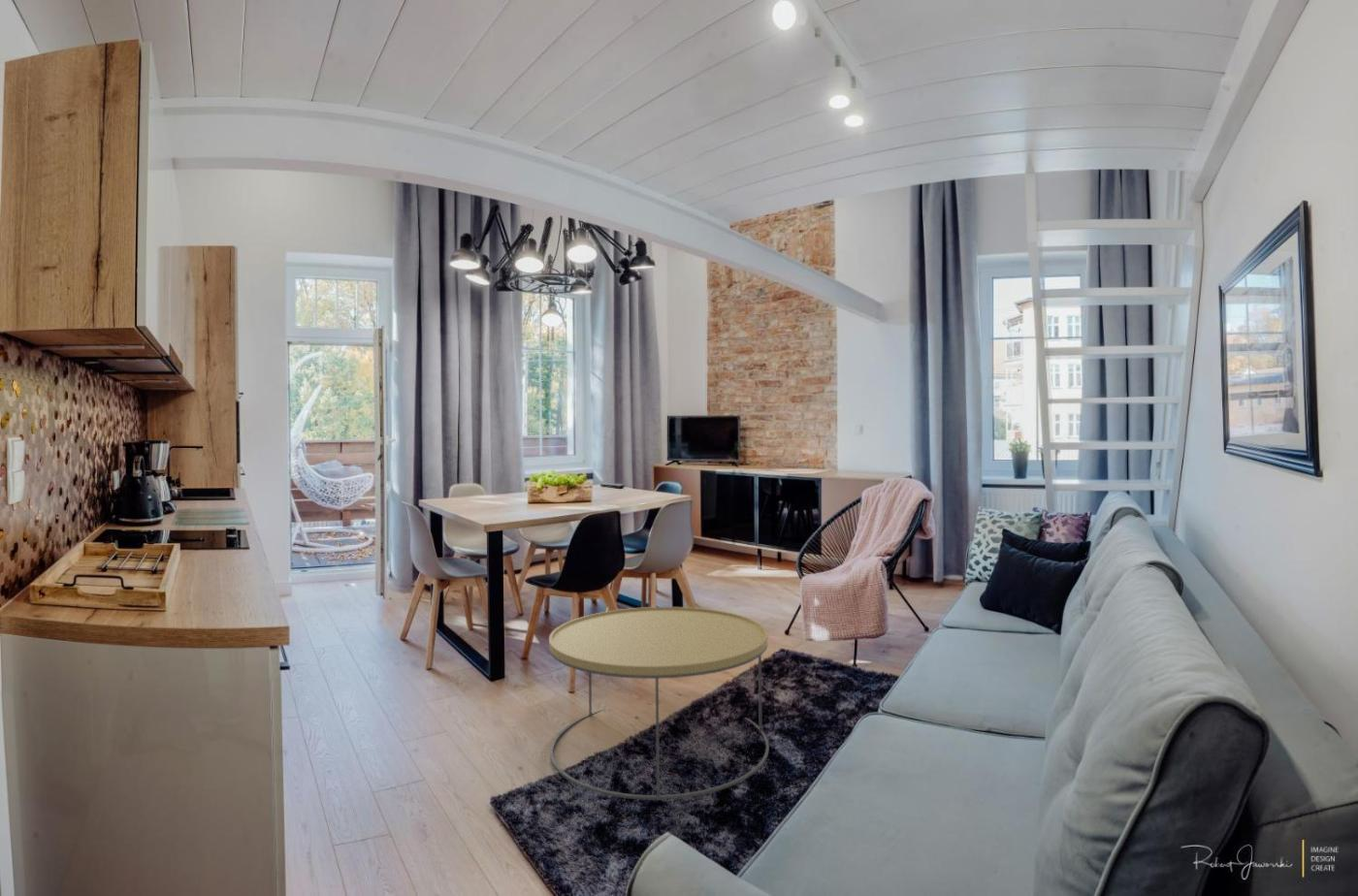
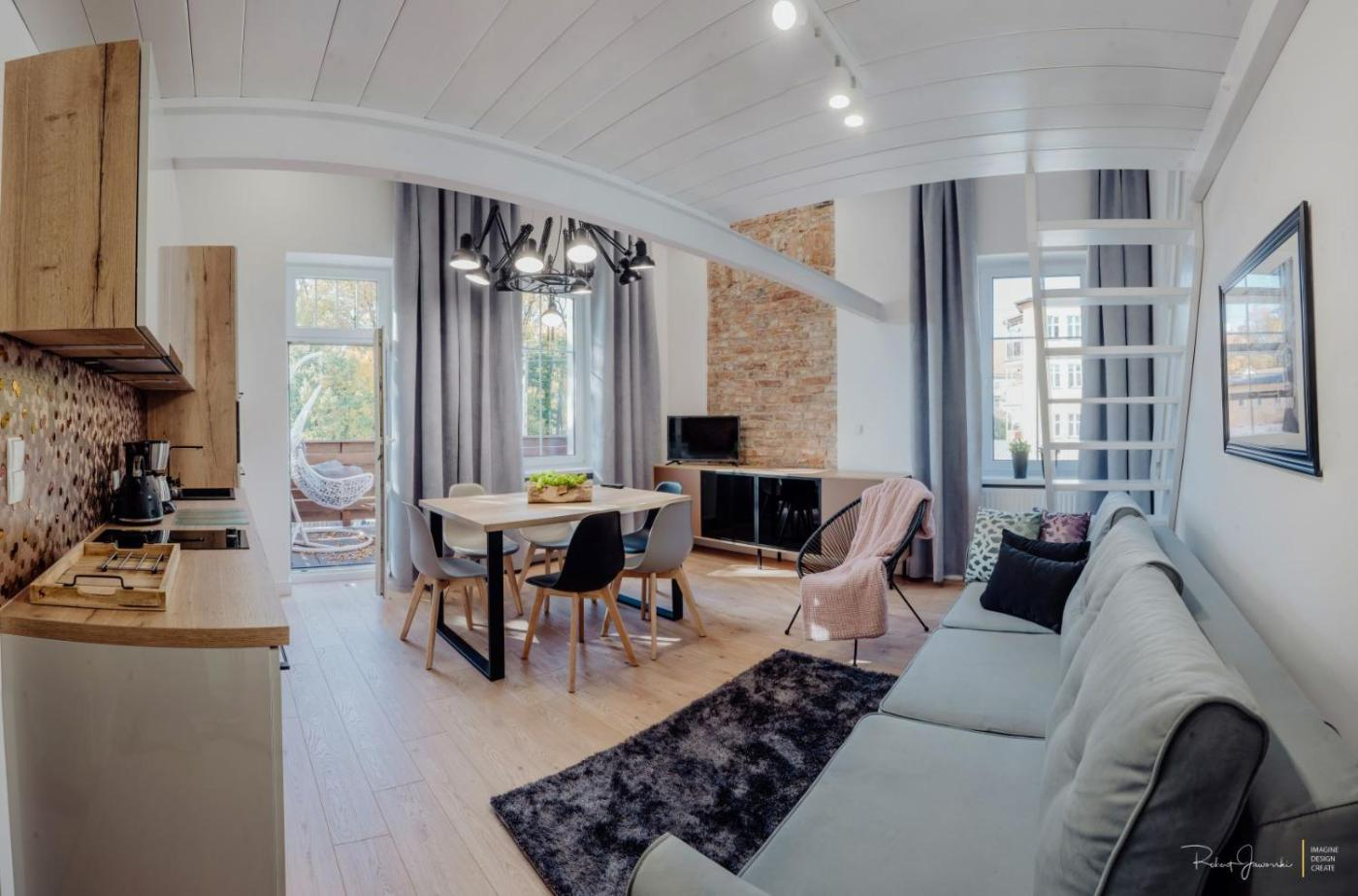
- coffee table (658, 688)
